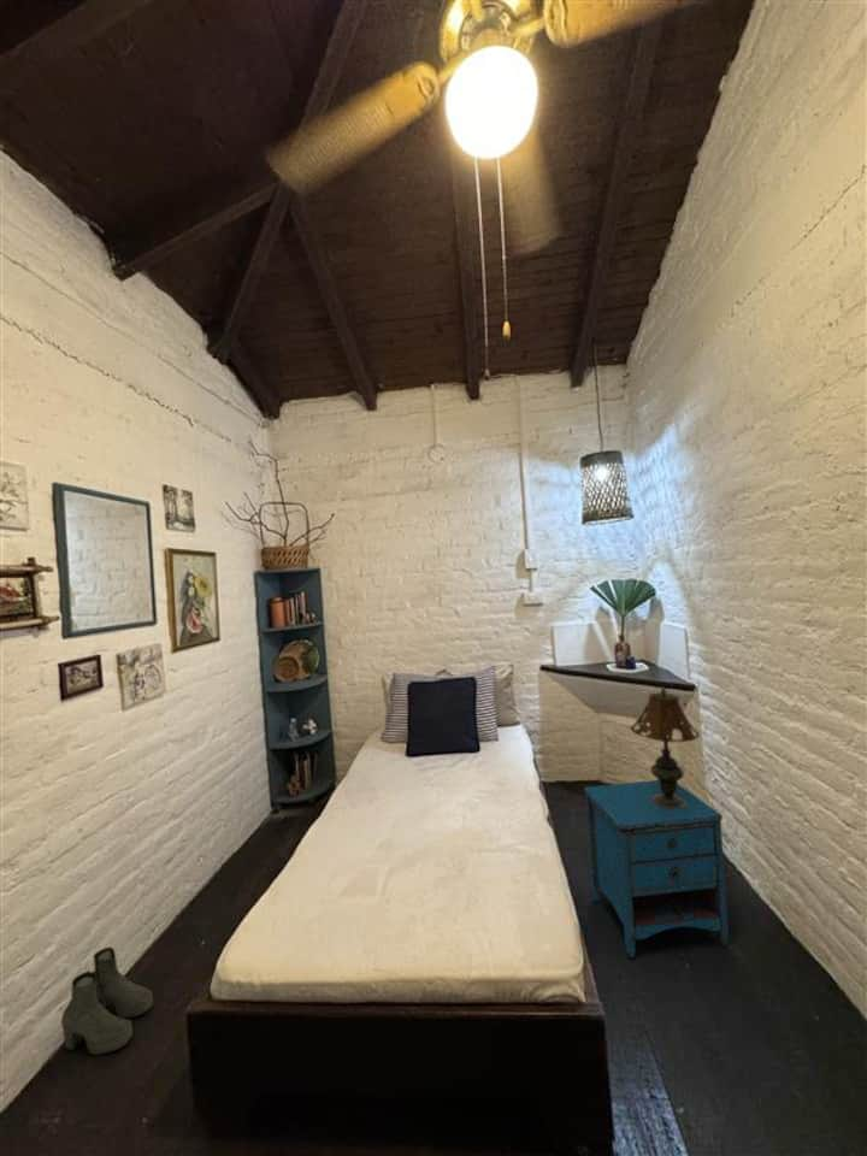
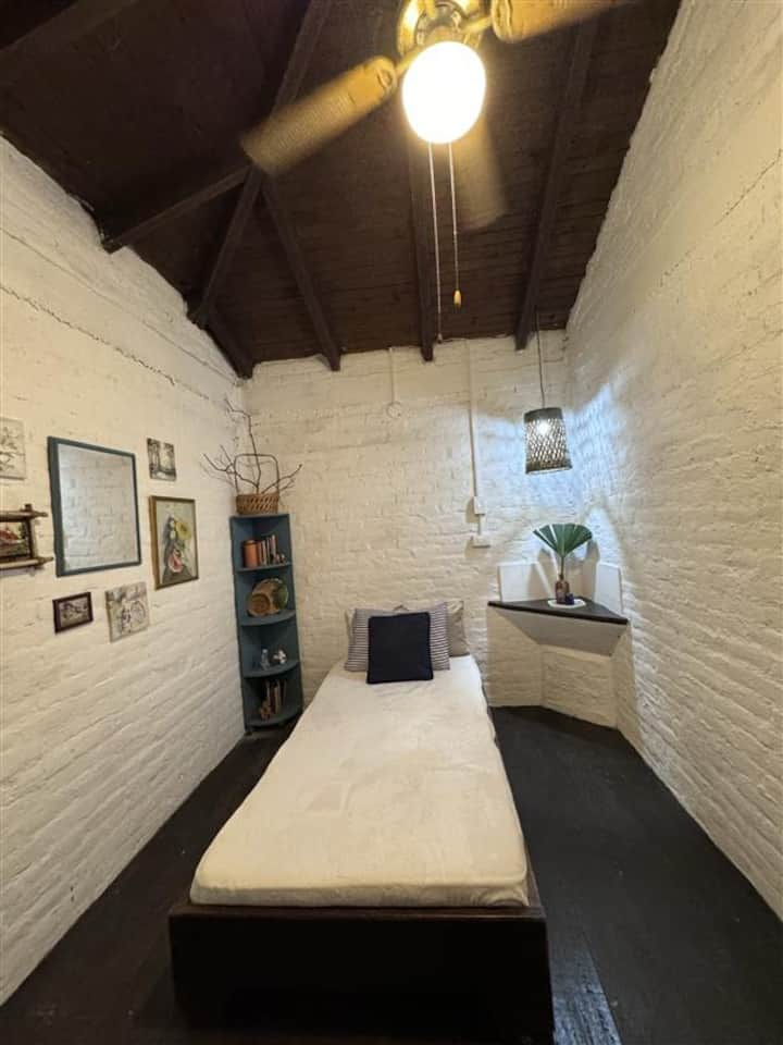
- boots (107, 995)
- table lamp (666, 742)
- nightstand (651, 860)
